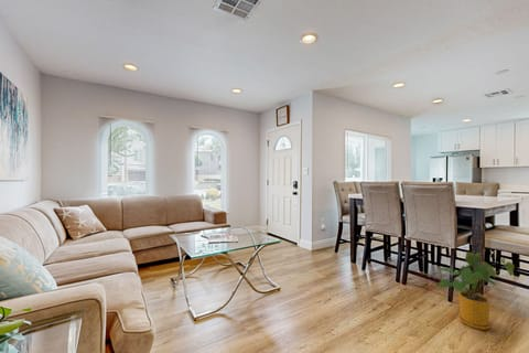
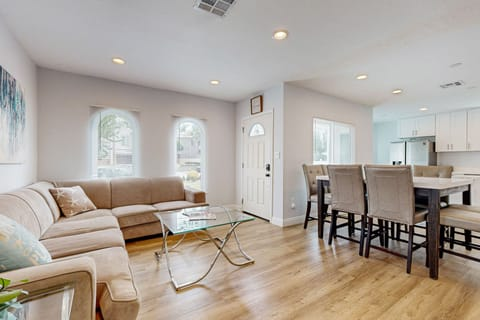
- house plant (472, 288)
